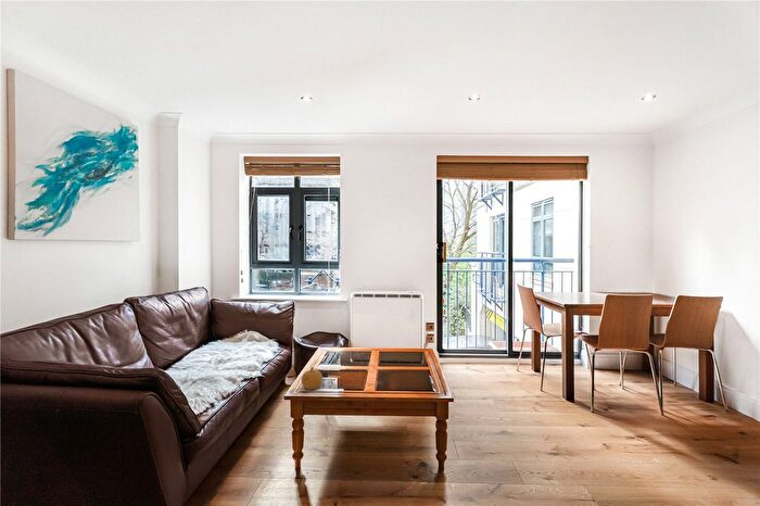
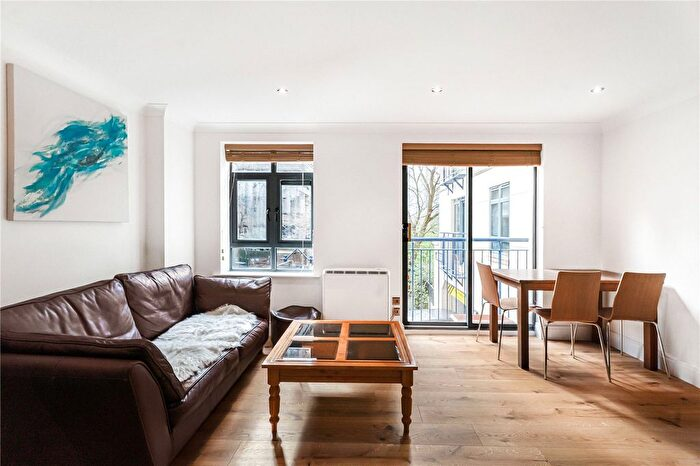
- fruit (312, 377)
